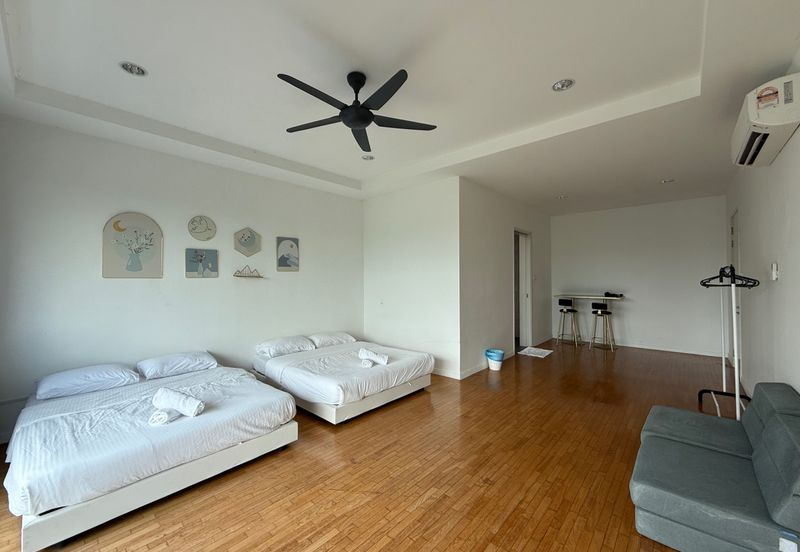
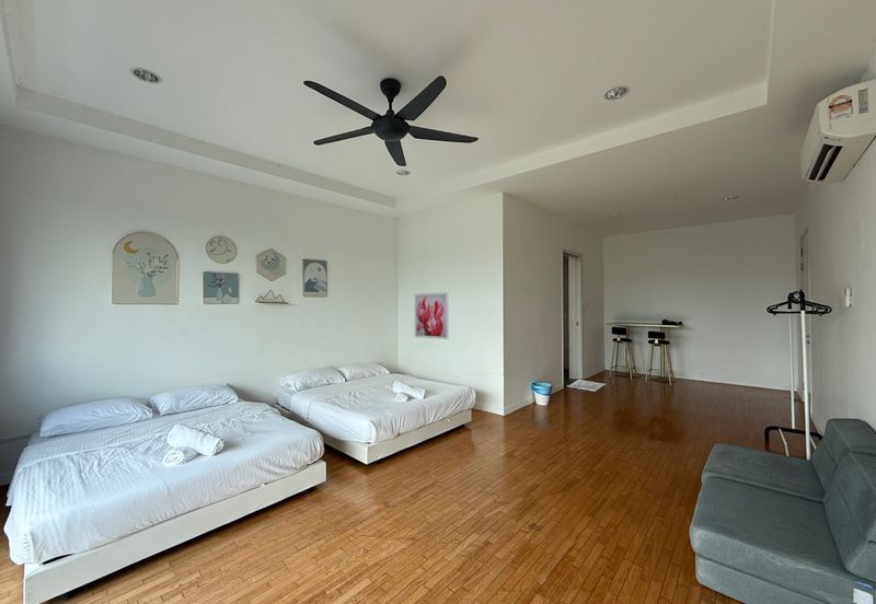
+ wall art (430, 315)
